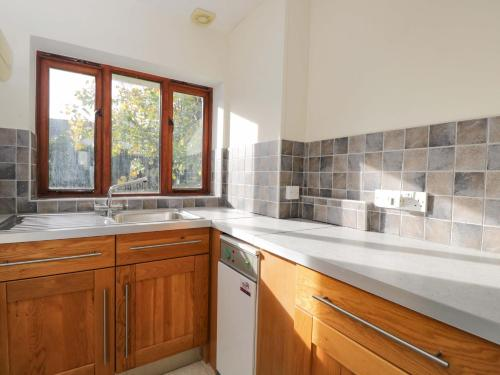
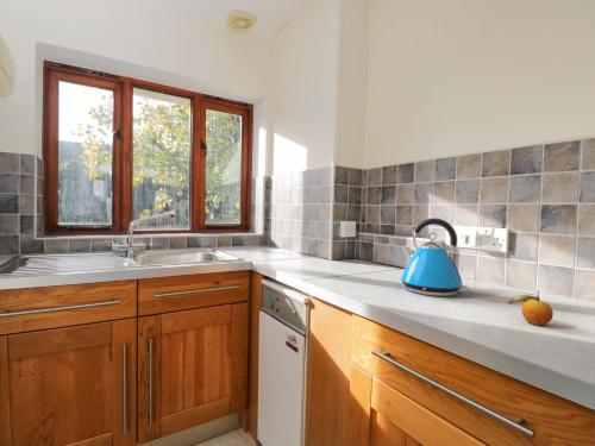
+ kettle (433, 253)
+ fruit (528, 304)
